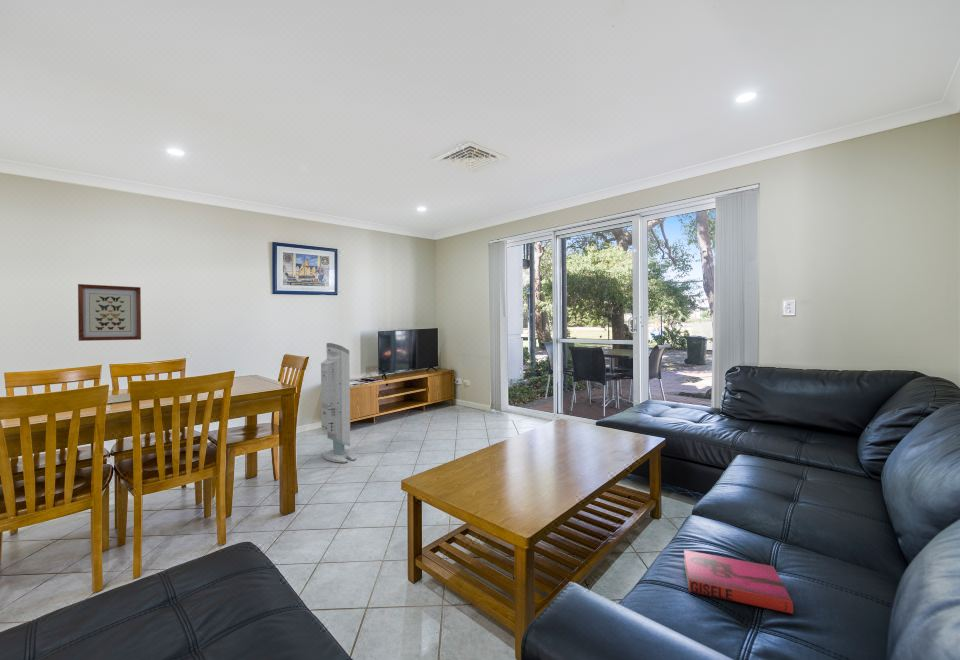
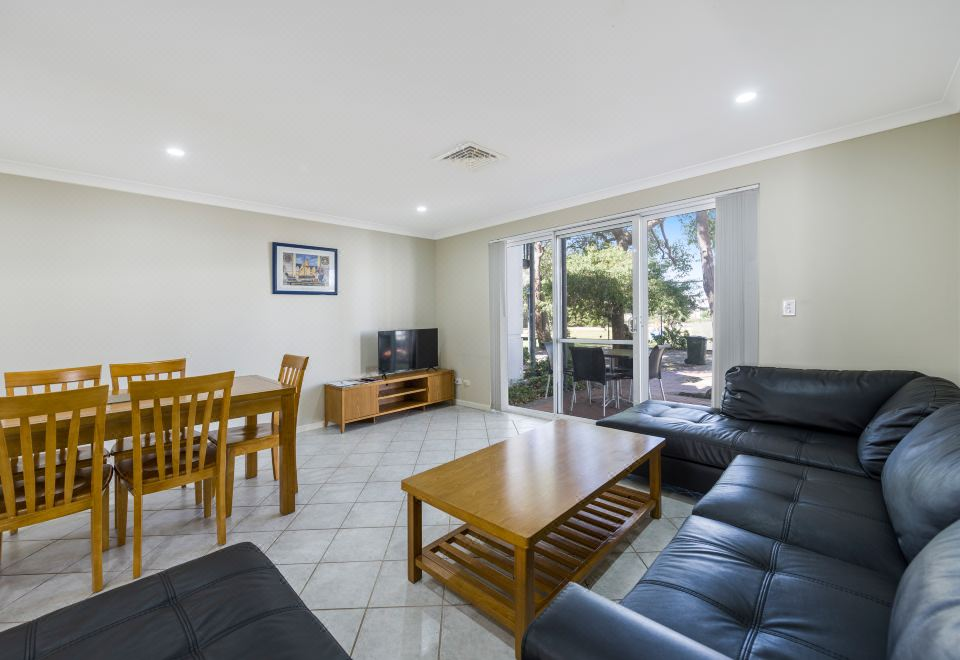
- air purifier (337, 399)
- wall art (110, 313)
- hardback book (732, 578)
